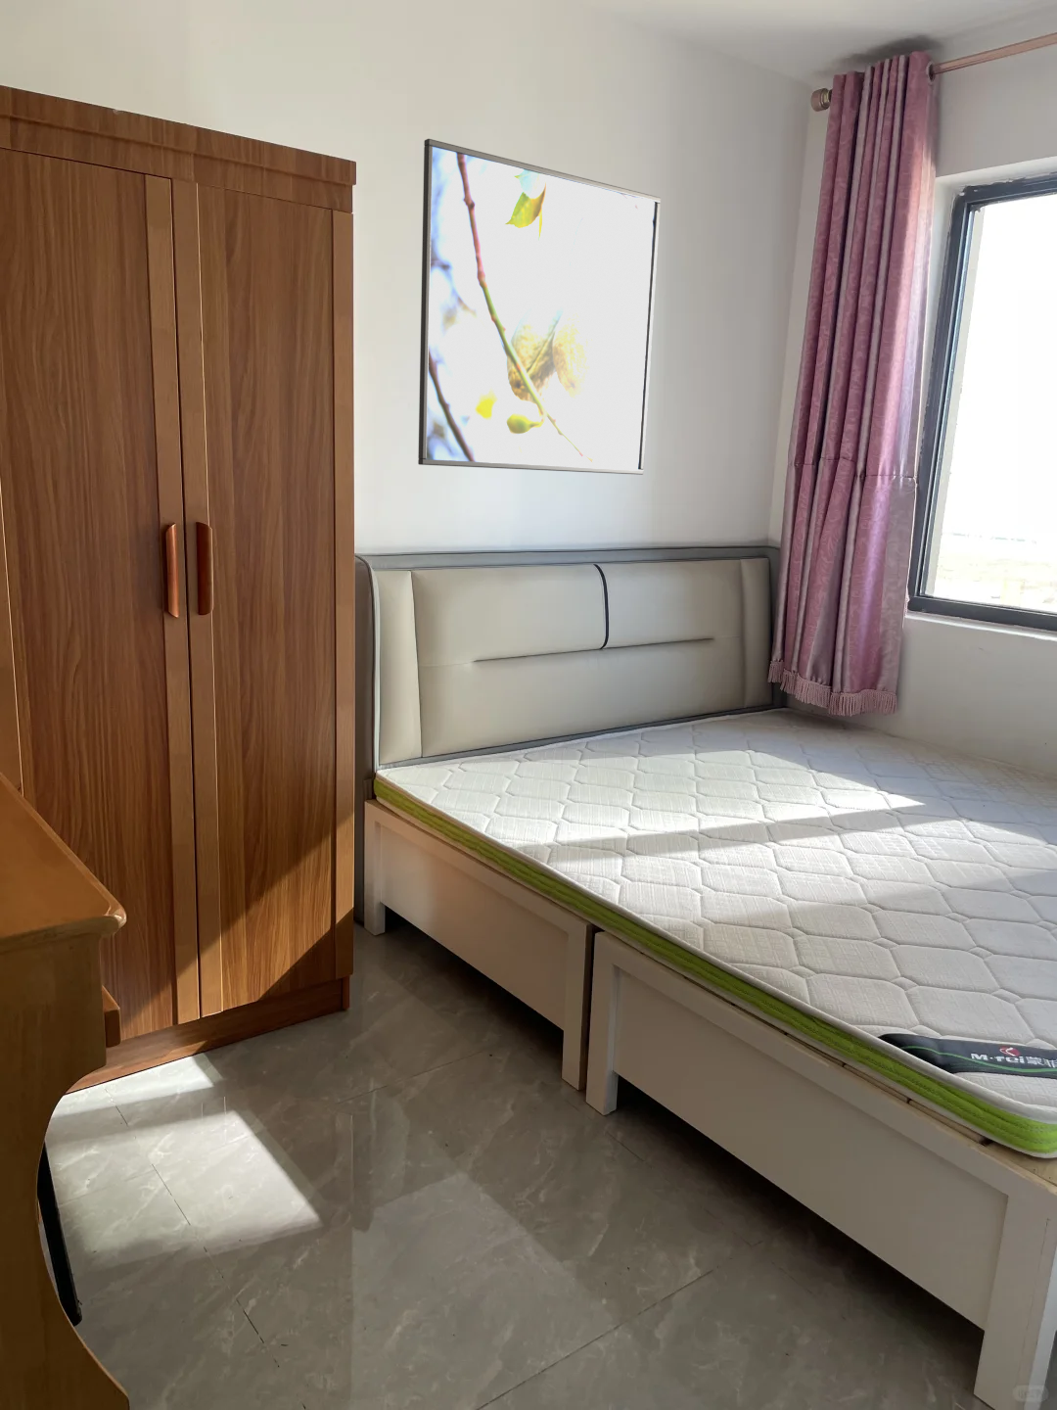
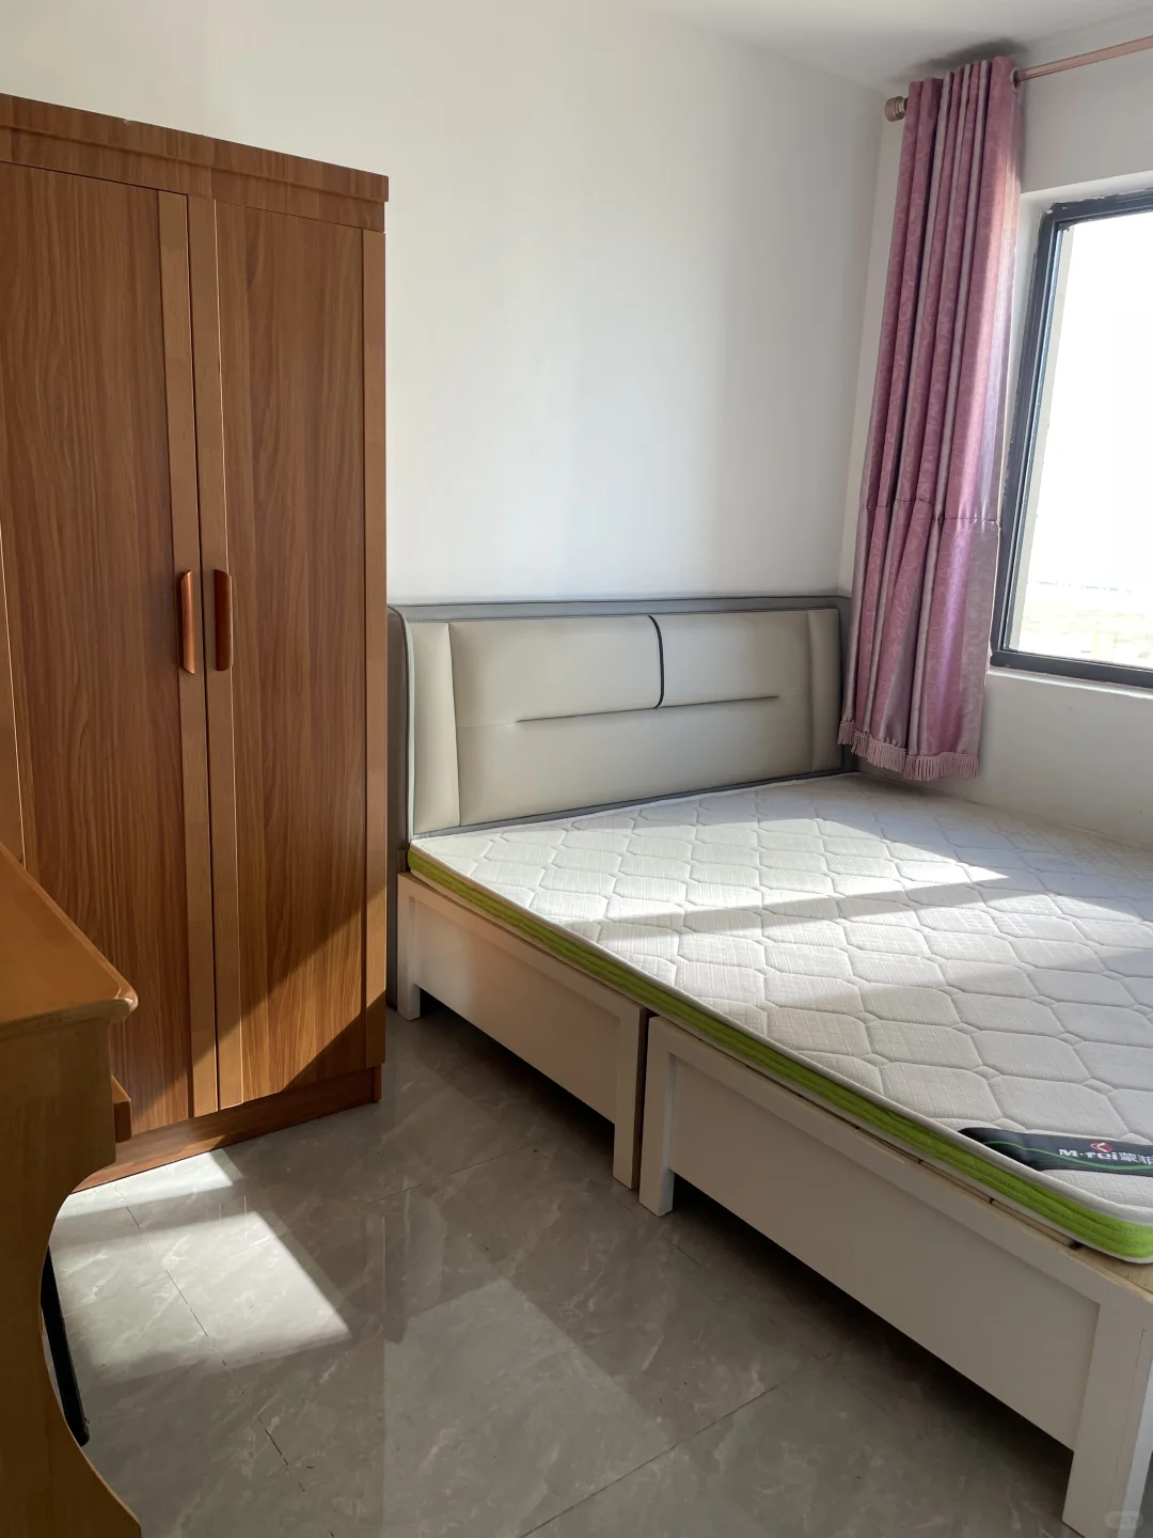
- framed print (545, 324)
